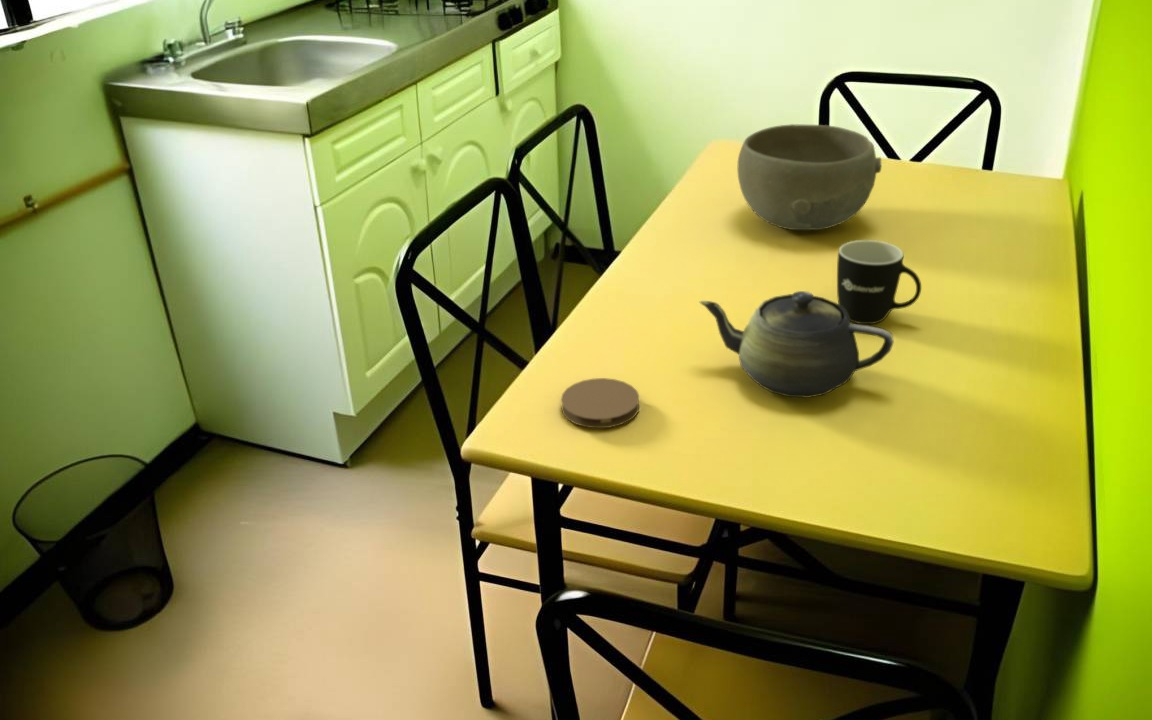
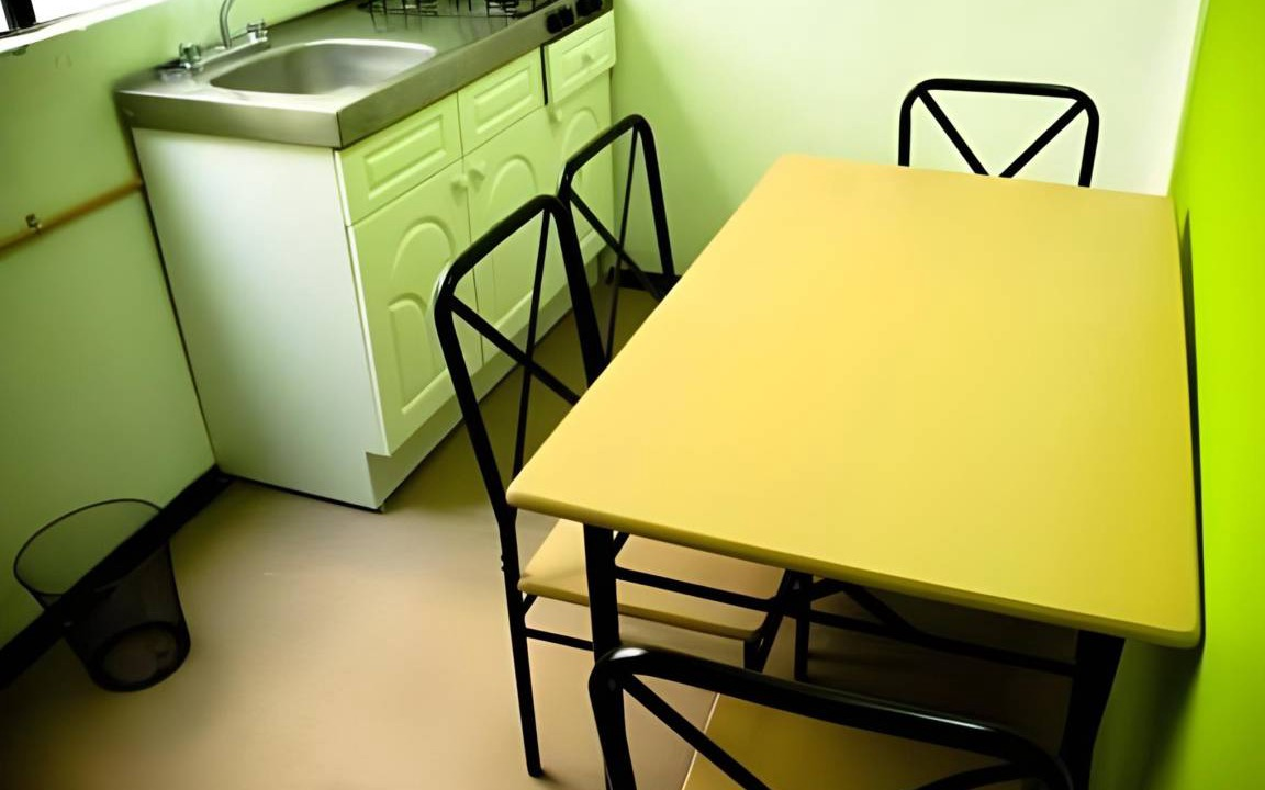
- teapot (792, 336)
- bowl (806, 183)
- coaster (600, 402)
- mug (877, 285)
